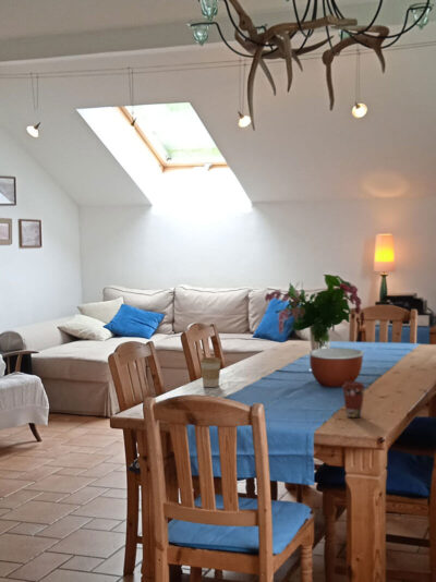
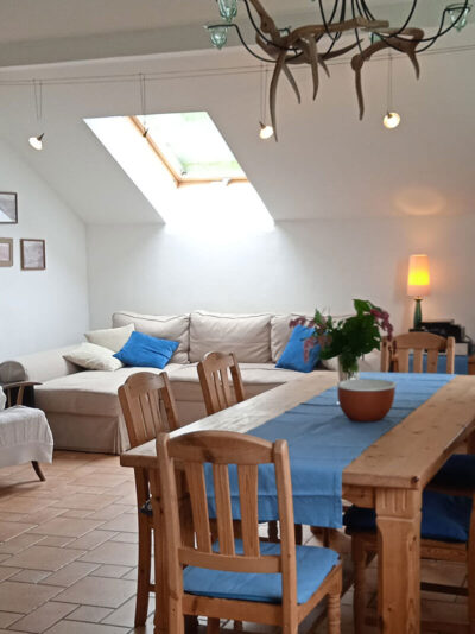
- coffee cup (353, 399)
- coffee cup (210, 371)
